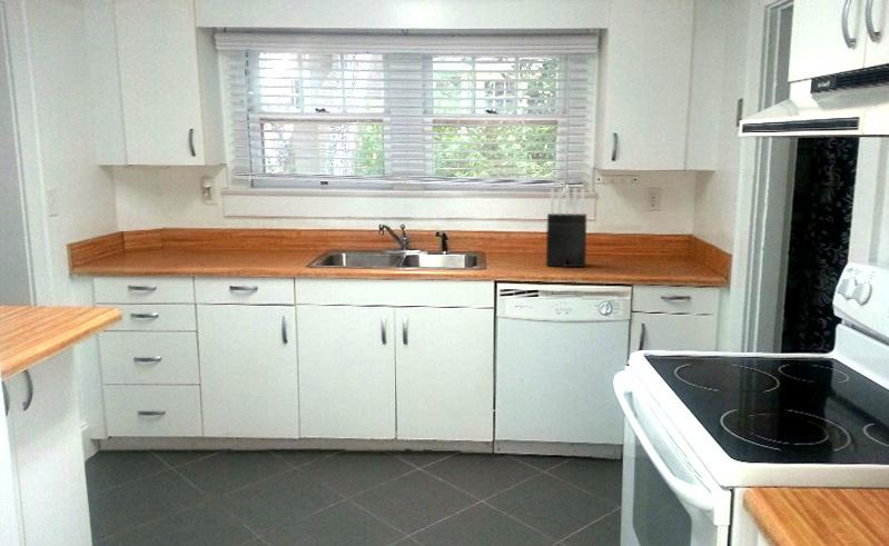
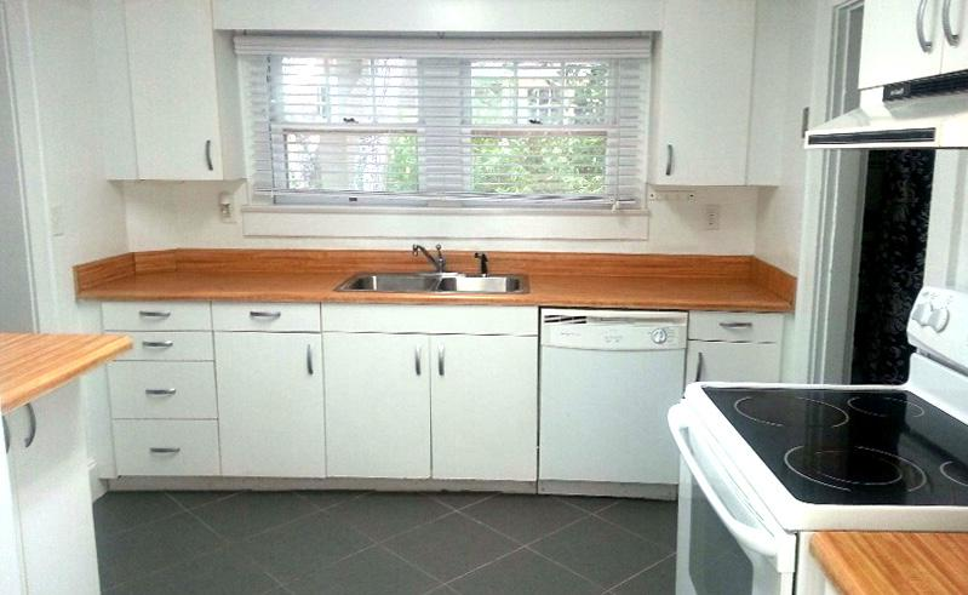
- knife block (566, 227)
